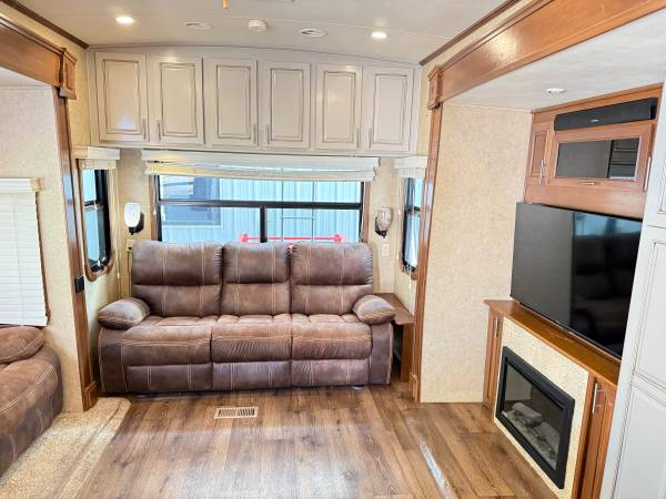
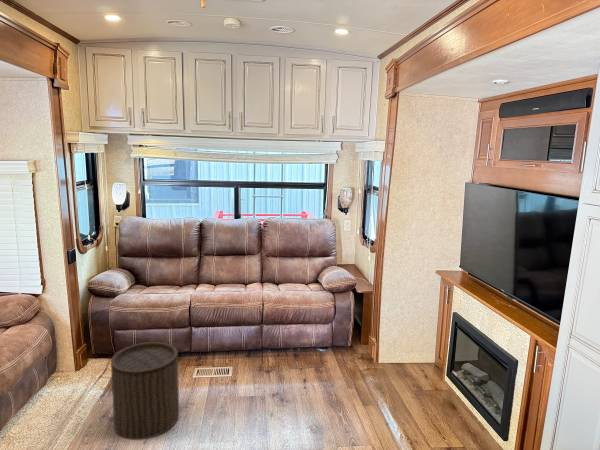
+ stool (146, 387)
